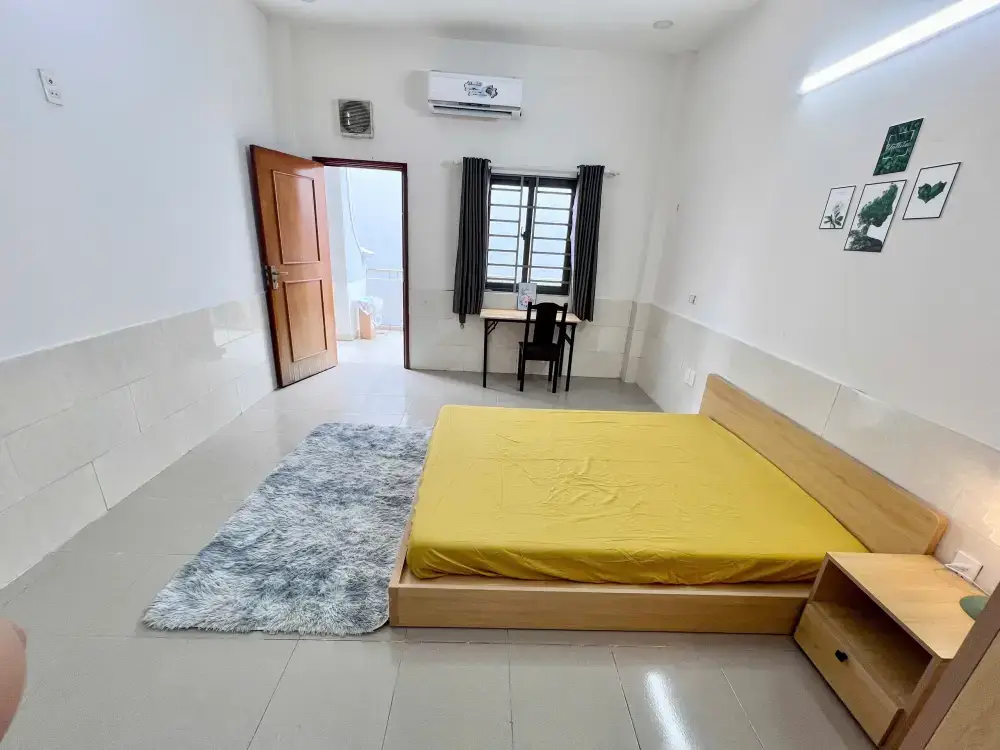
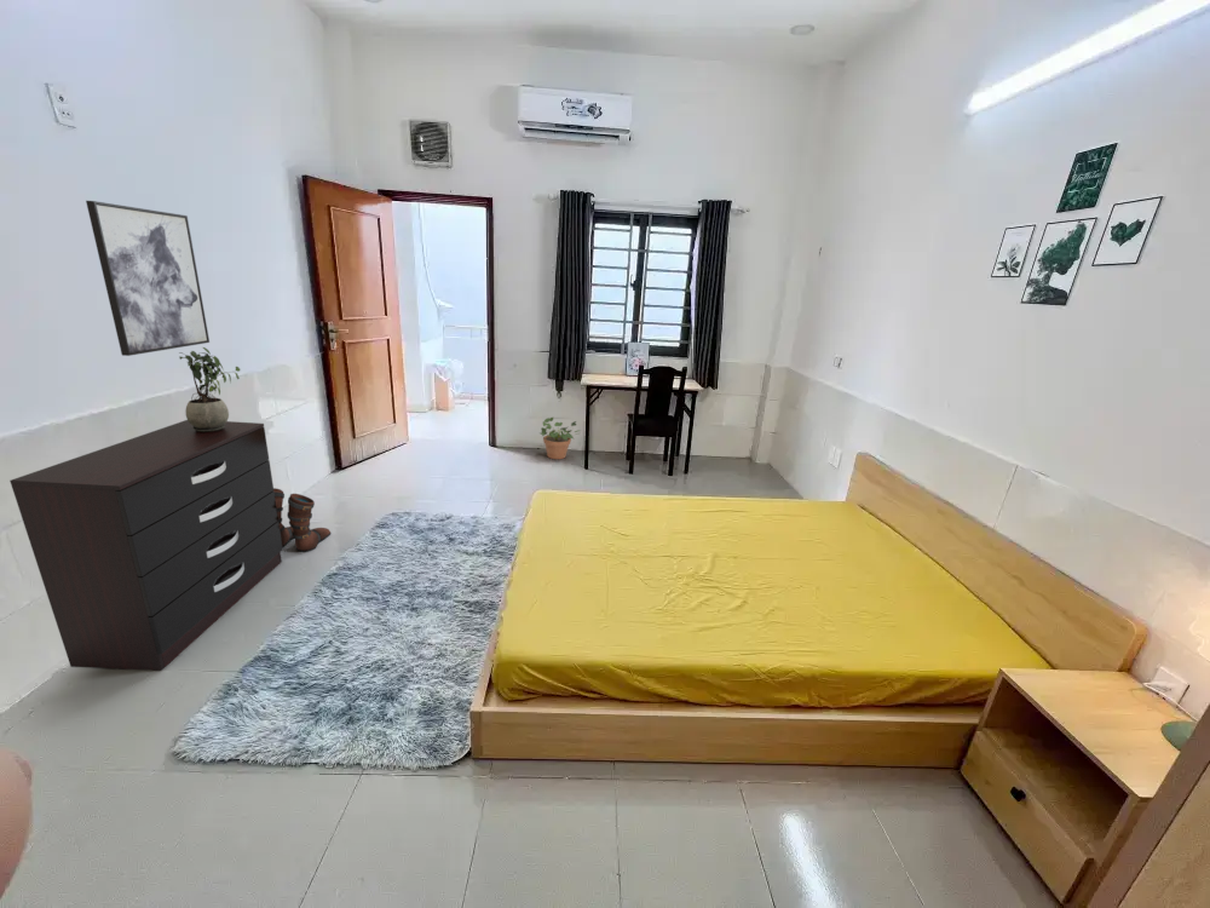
+ wall art (156, 281)
+ dresser (182, 530)
+ boots (288, 513)
+ potted plant (211, 387)
+ potted plant (560, 438)
